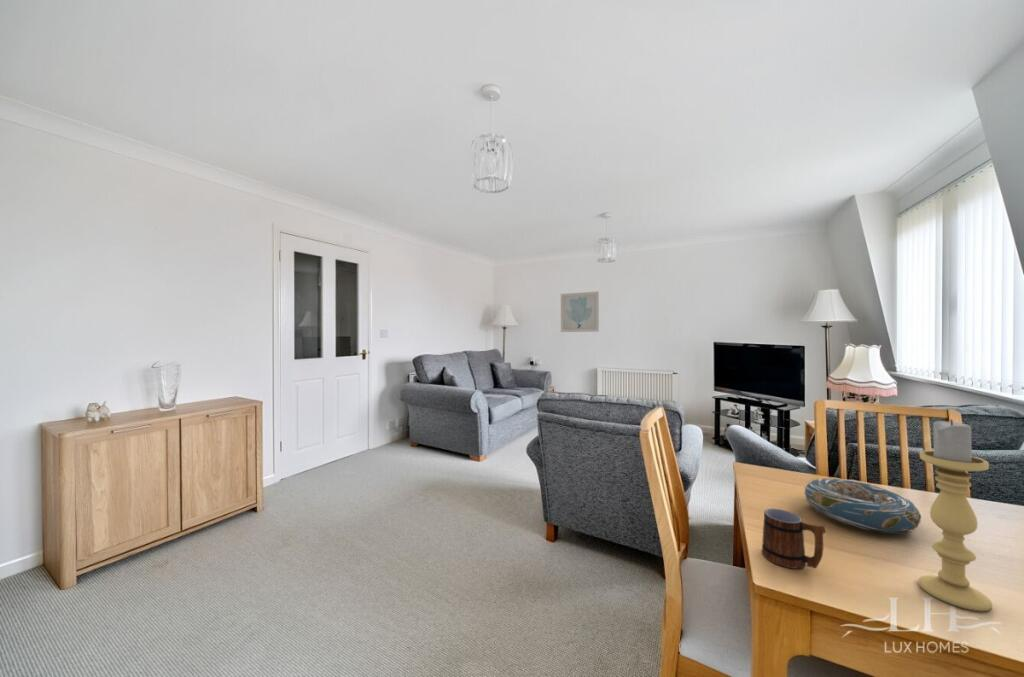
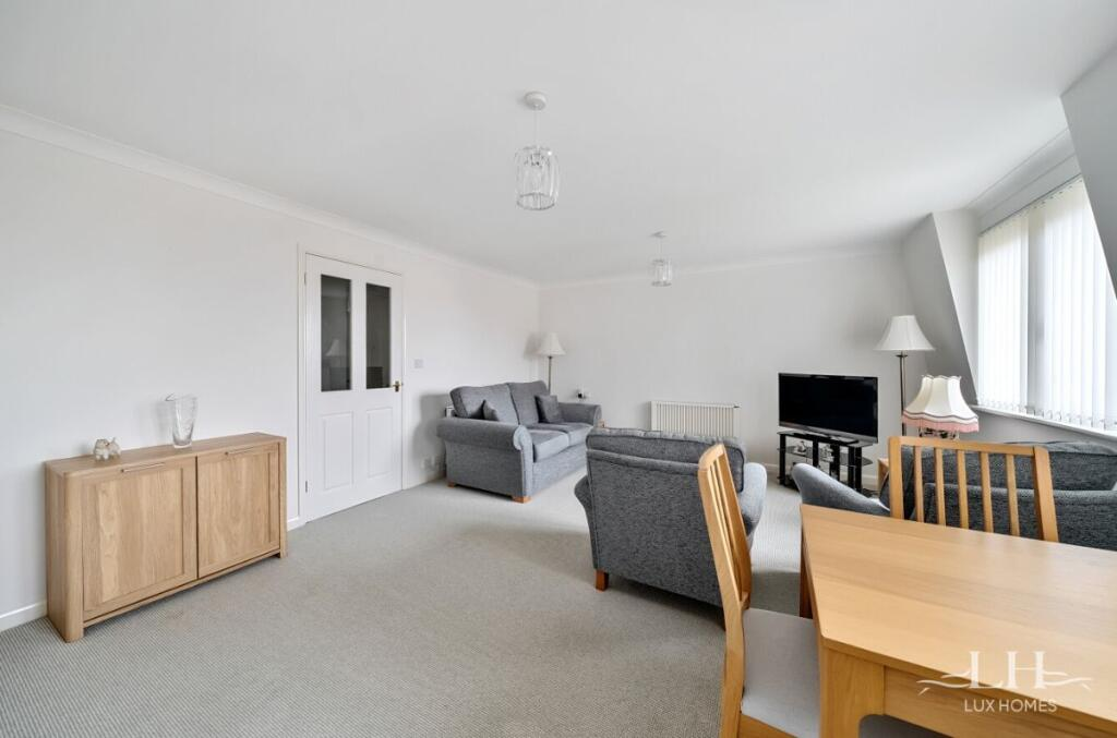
- wall art (579, 312)
- decorative bowl (858, 502)
- mug (792, 538)
- candle holder (952, 506)
